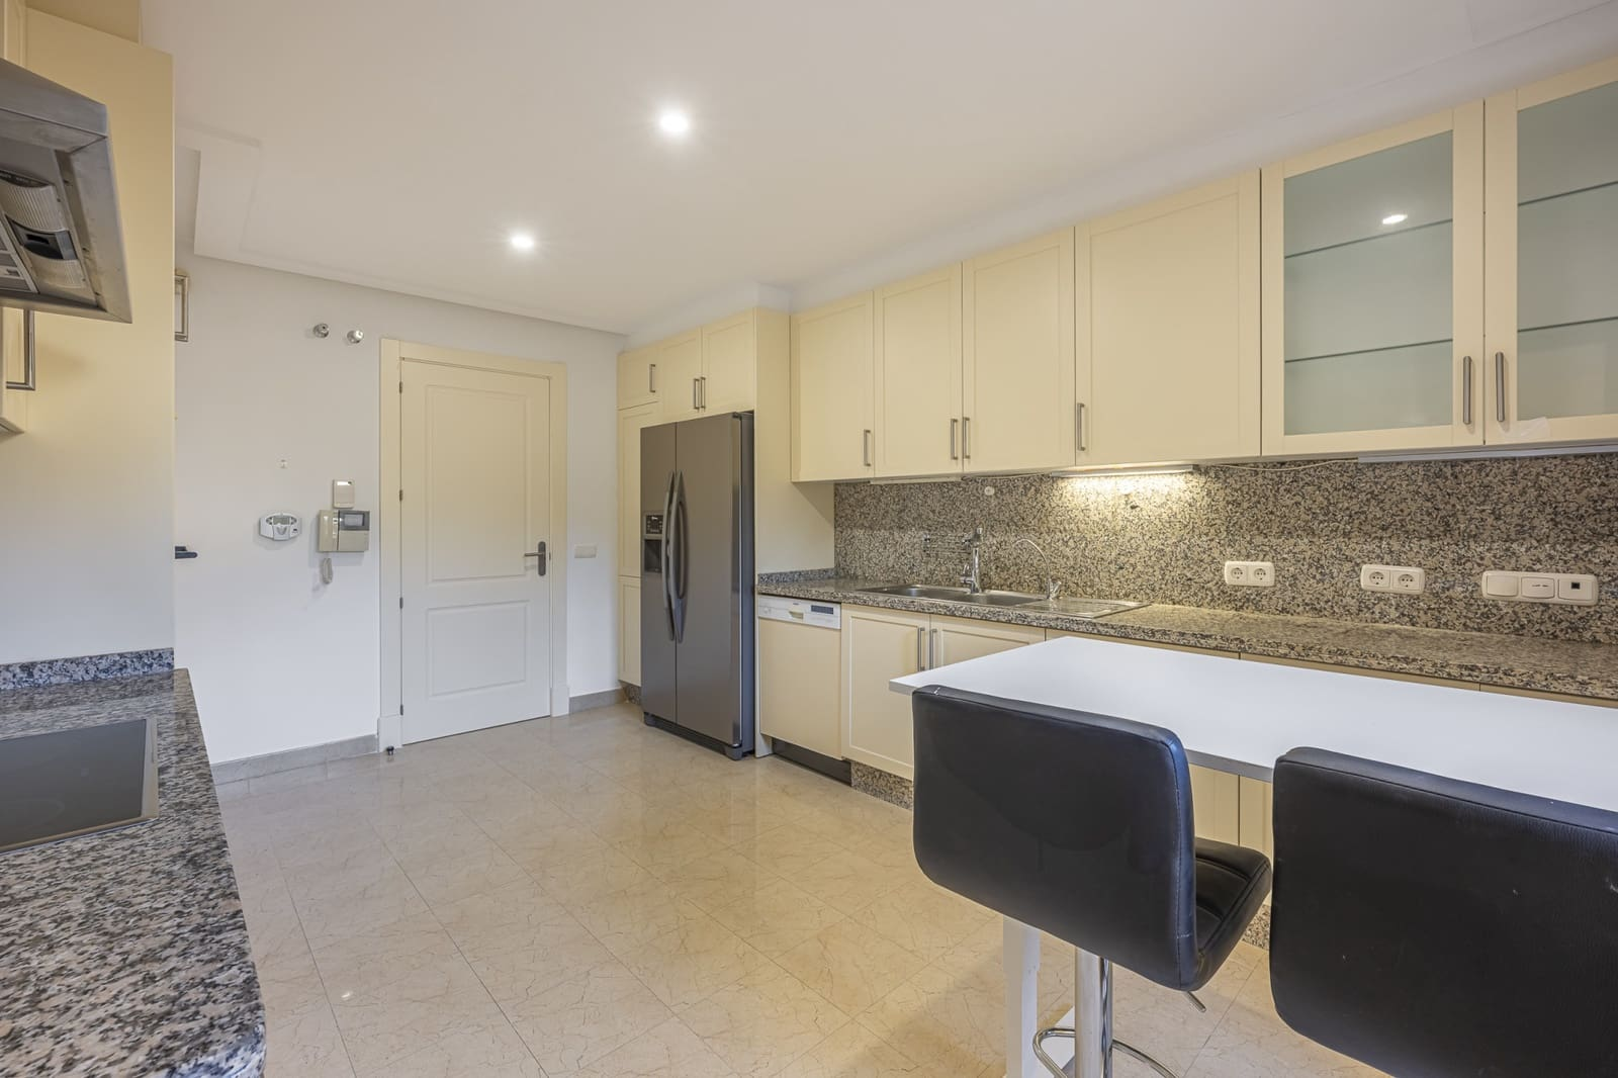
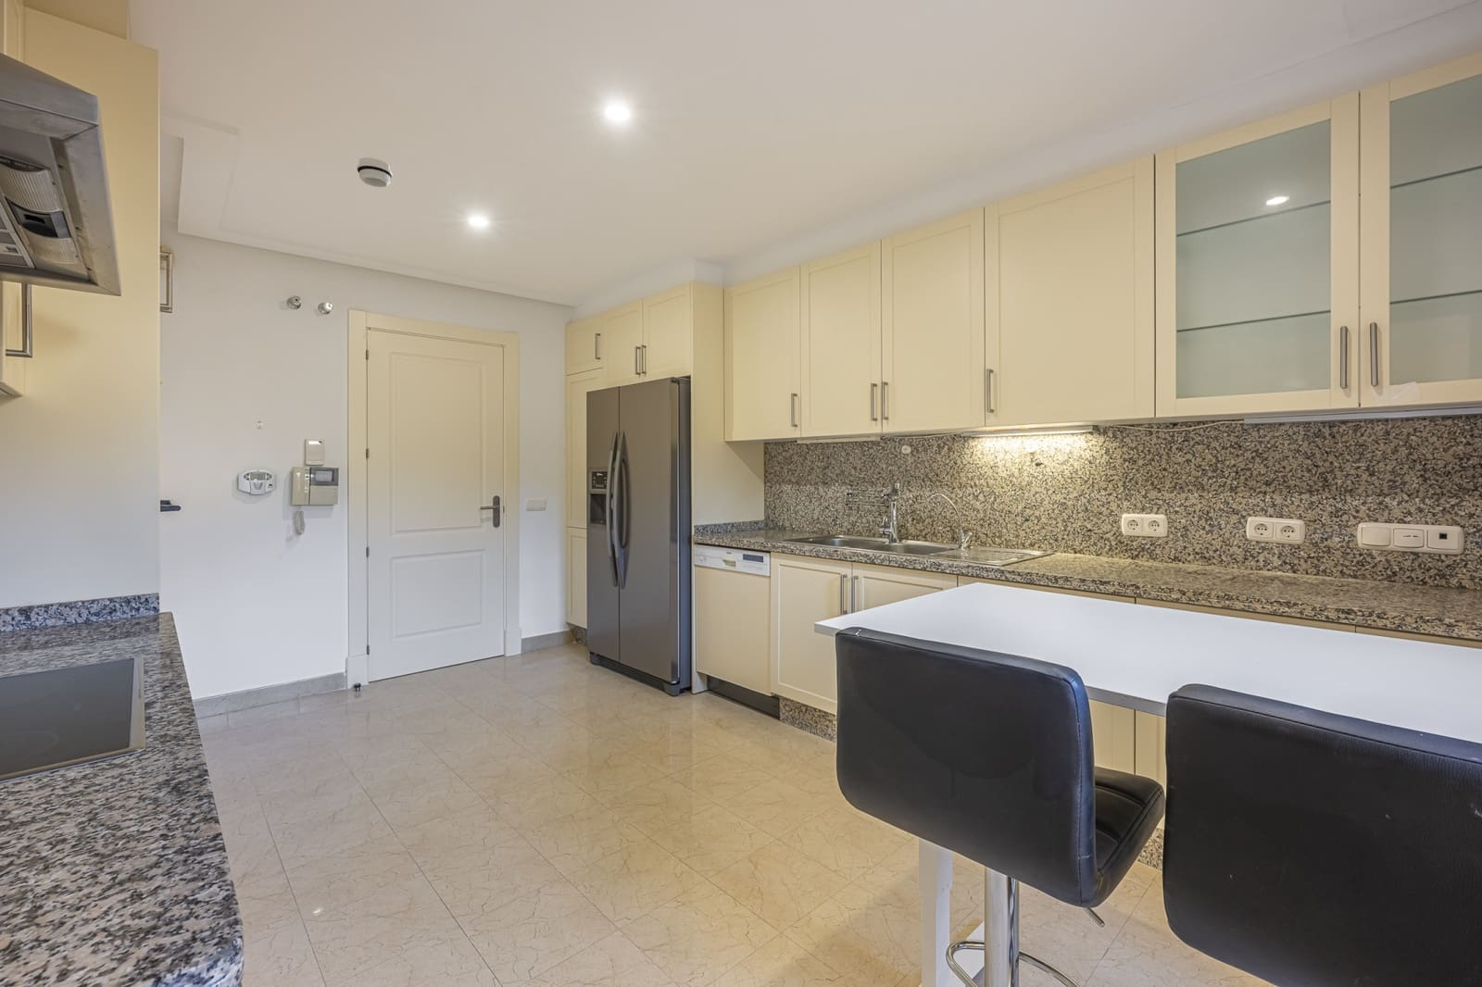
+ smoke detector (375, 173)
